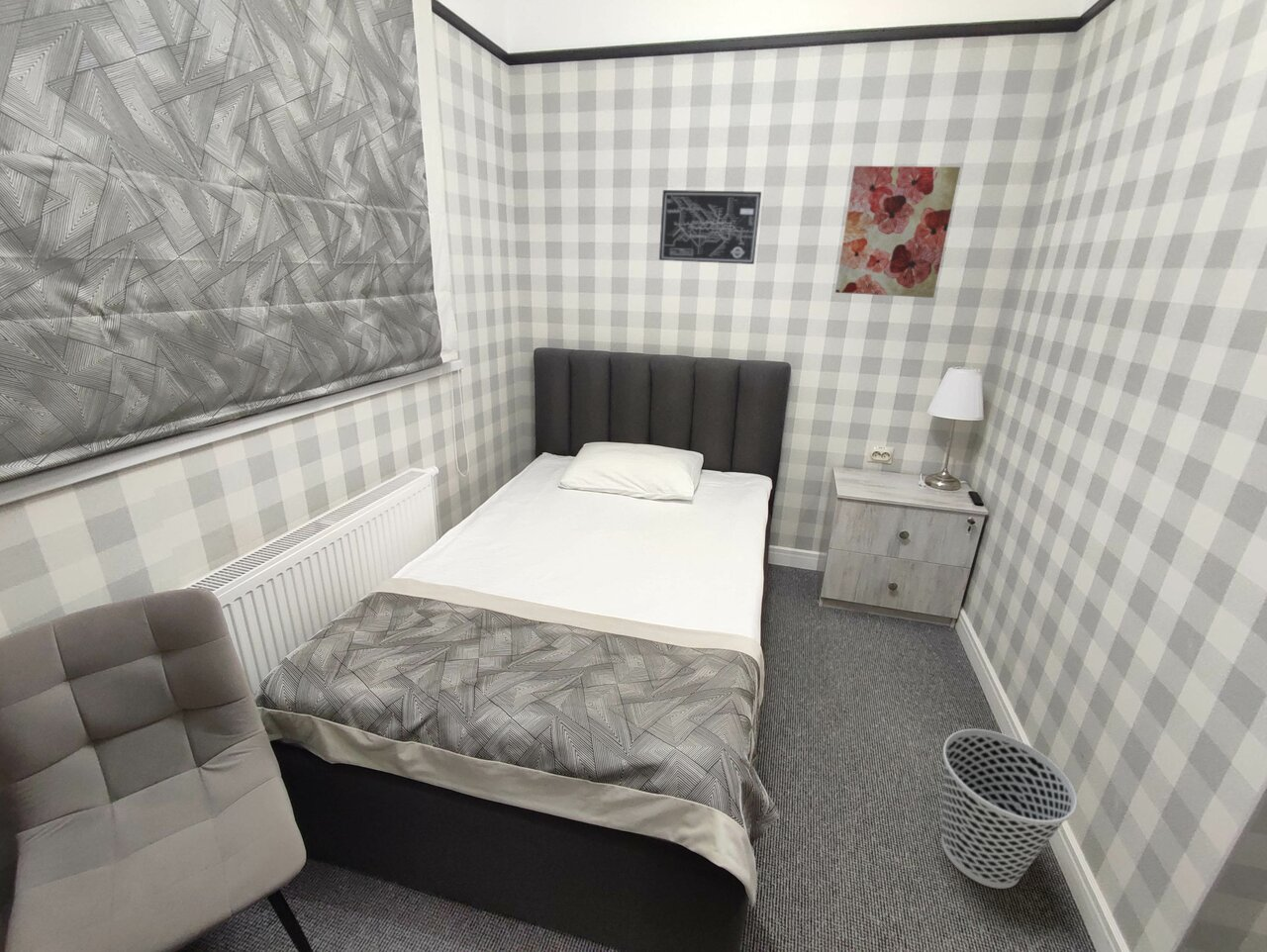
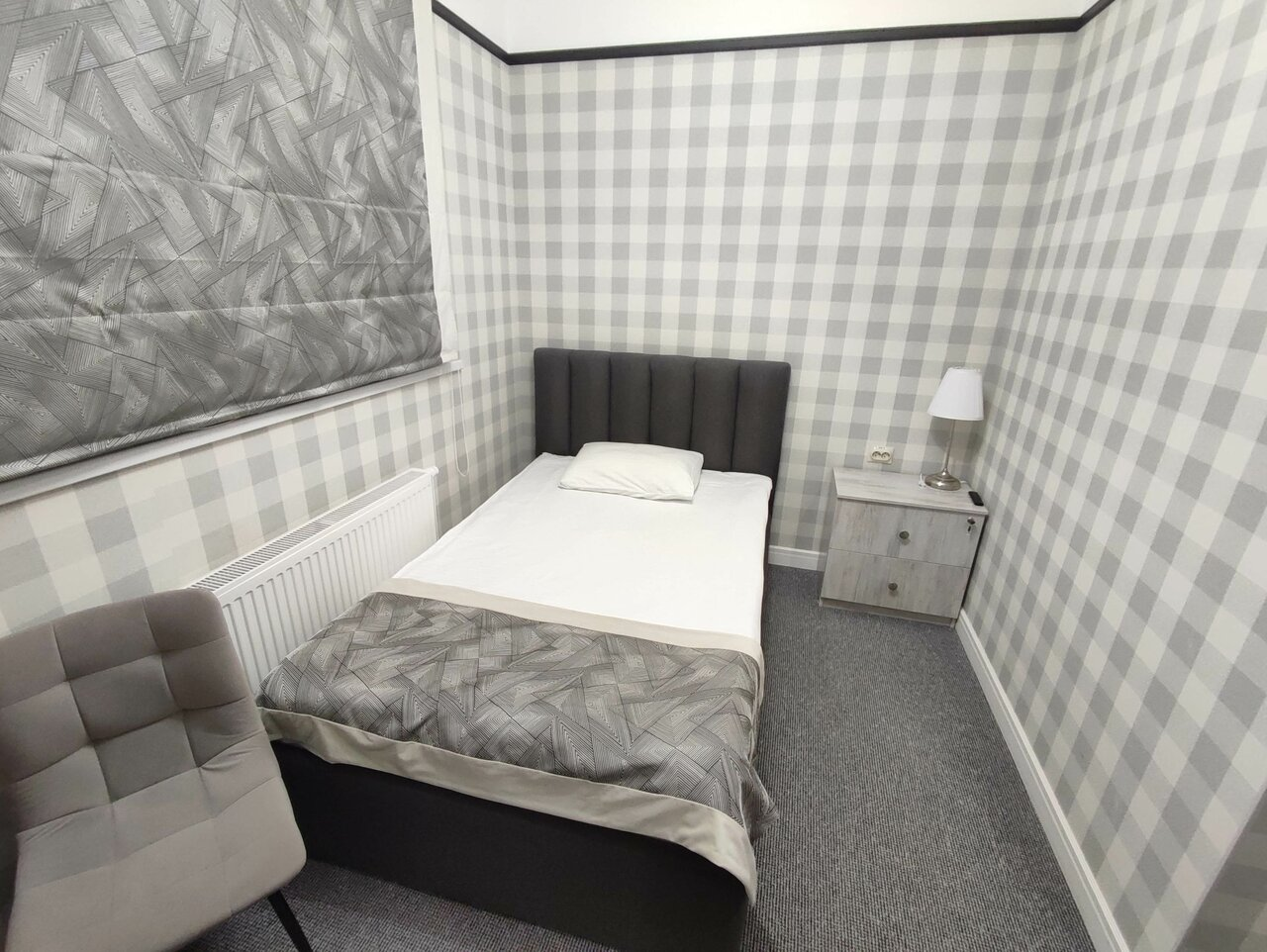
- wall art (894, 233)
- wastebasket (993, 813)
- wall art (708, 227)
